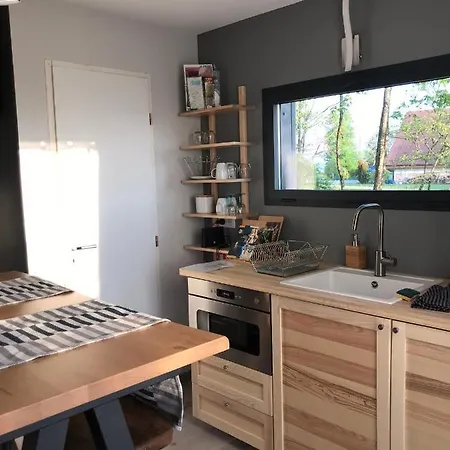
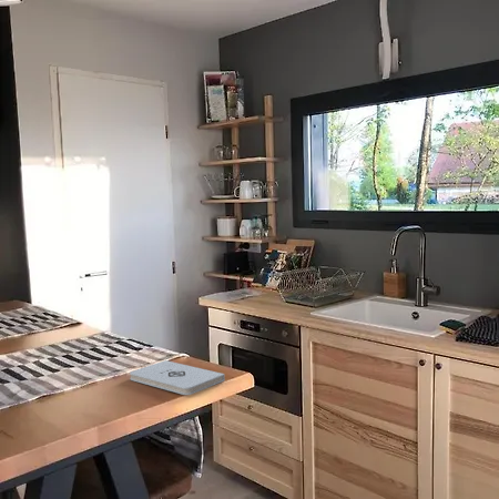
+ notepad (175, 376)
